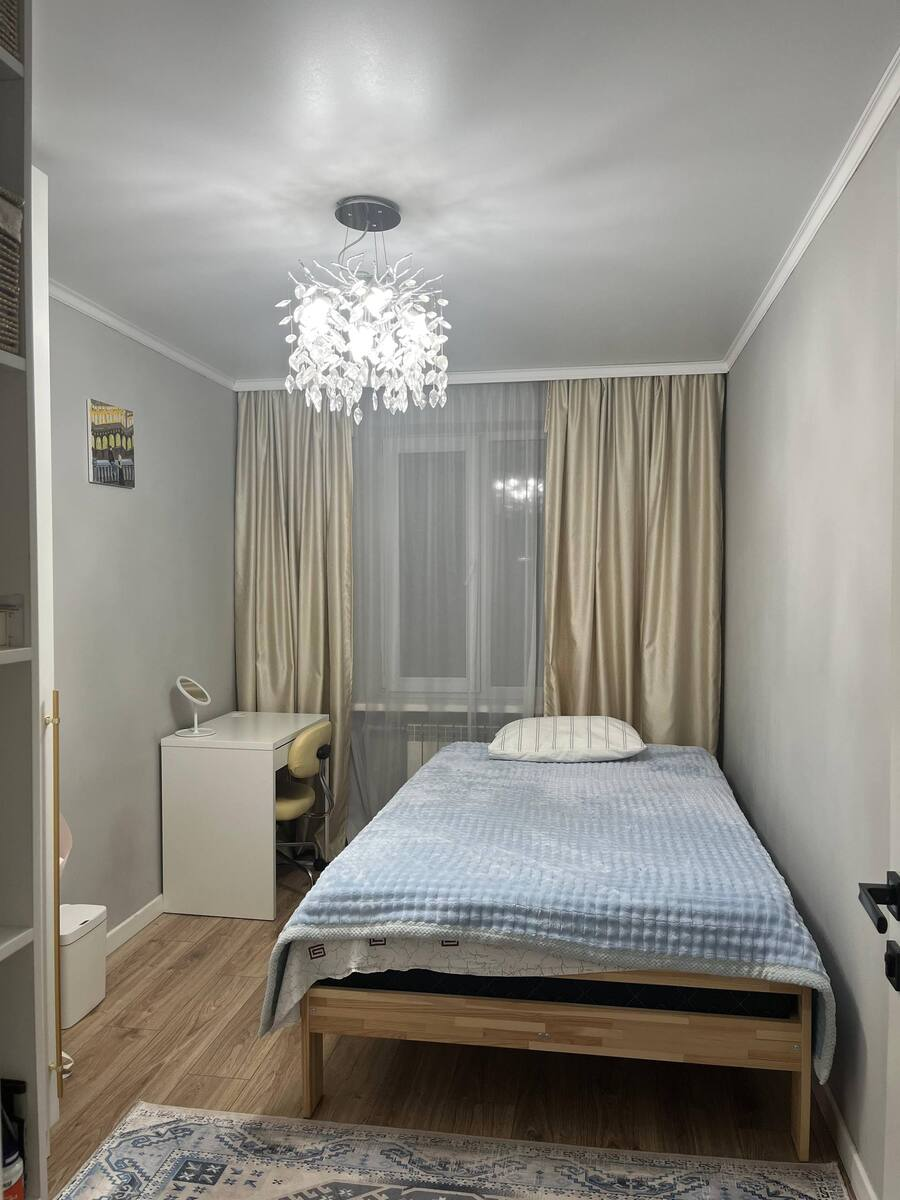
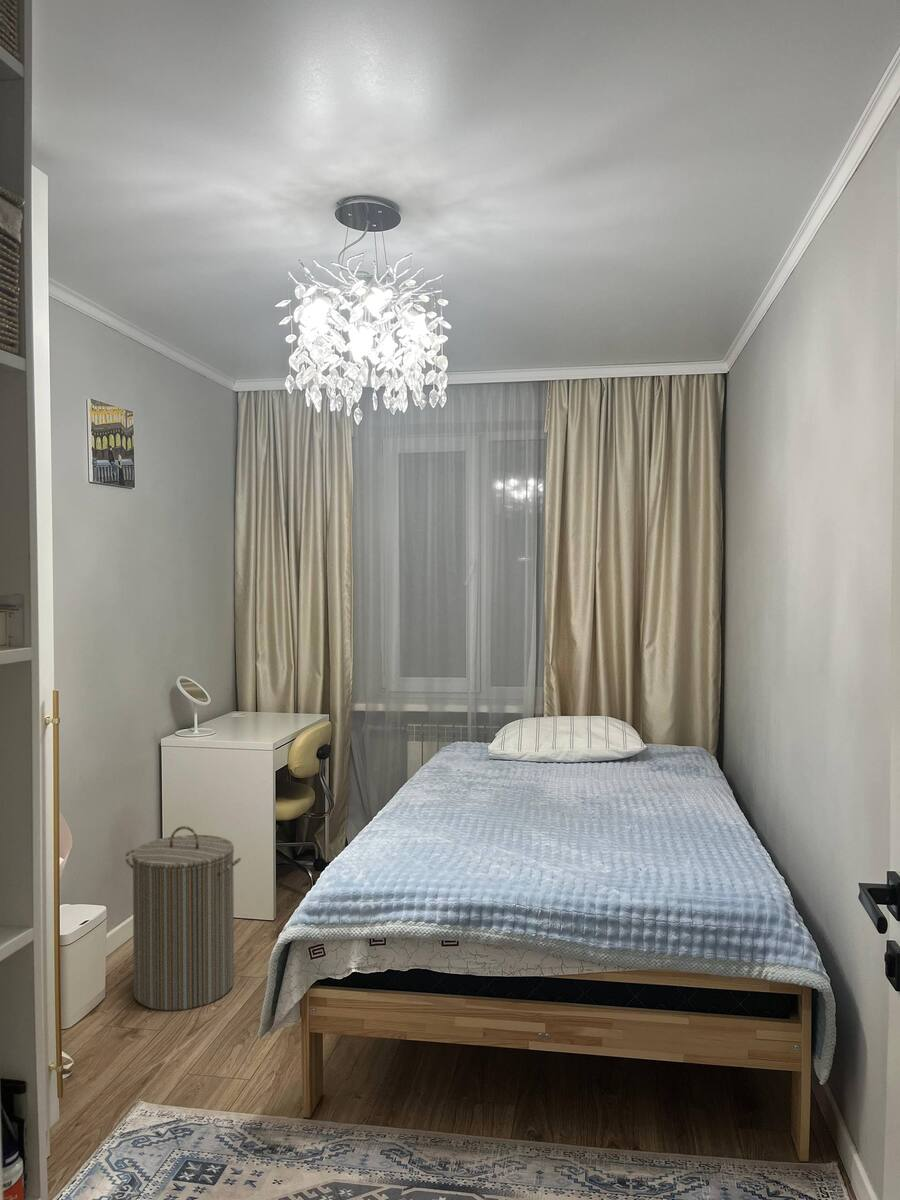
+ laundry hamper (183, 907)
